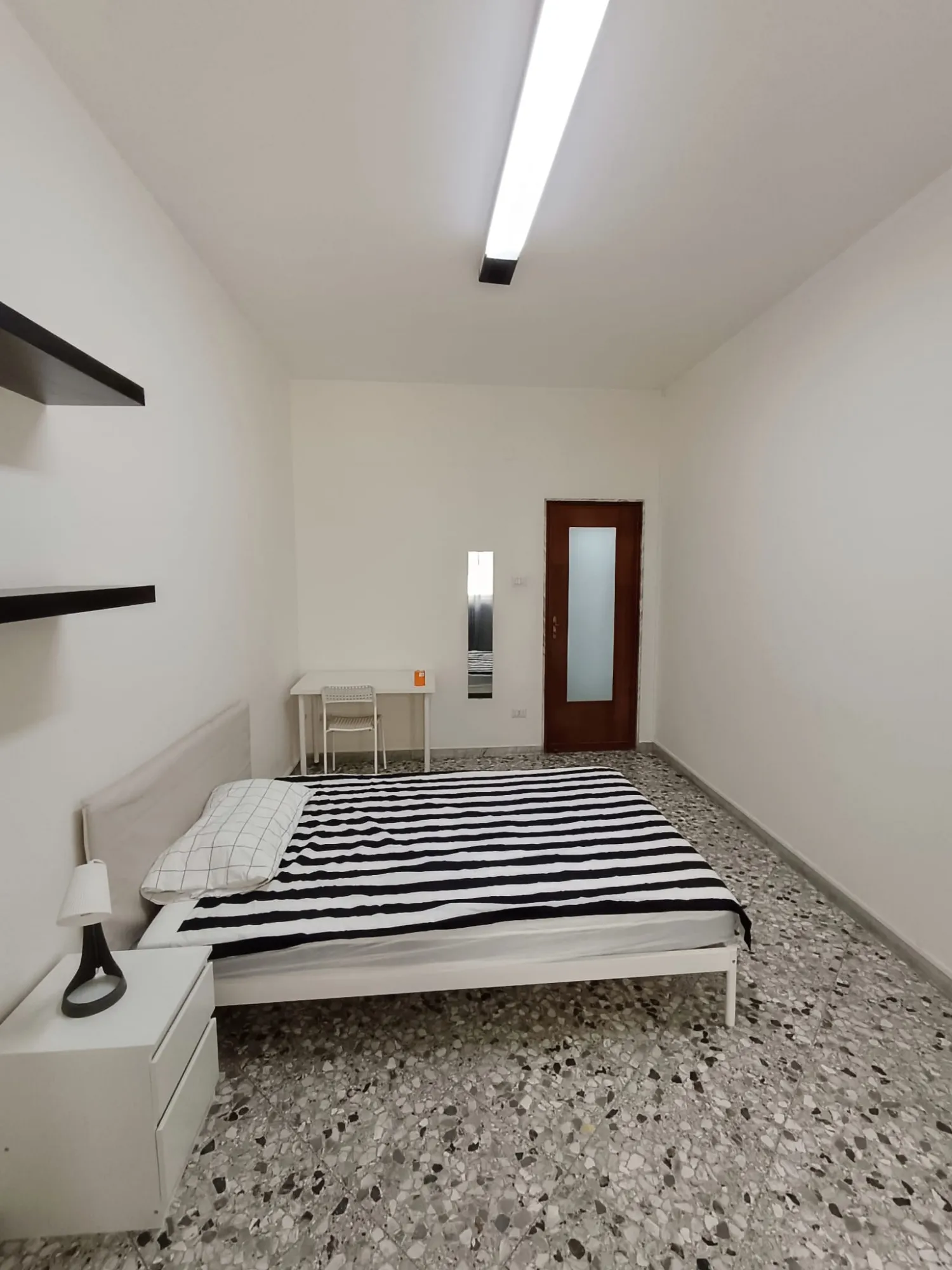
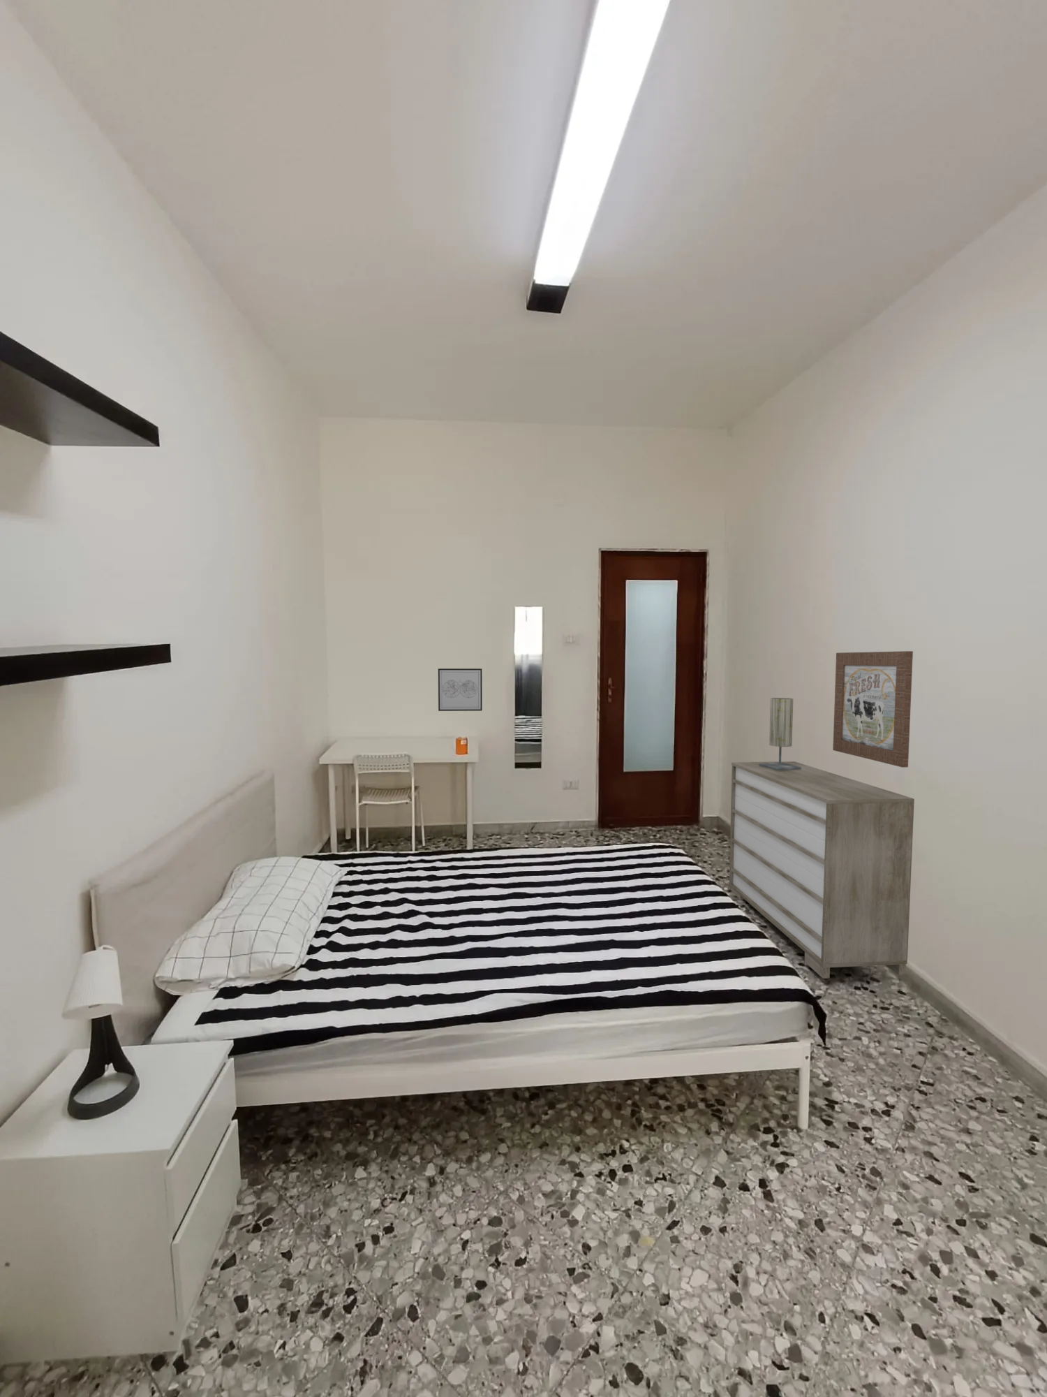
+ wall art (869, 705)
+ dresser (806, 853)
+ wall art (460, 690)
+ table lamp (781, 733)
